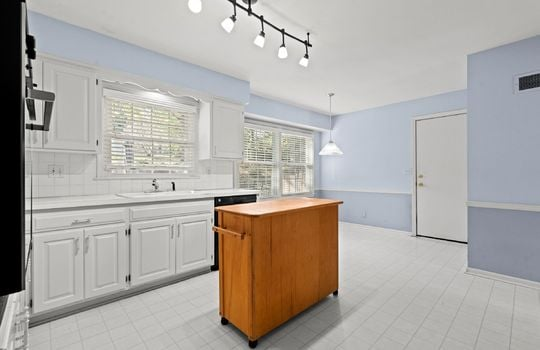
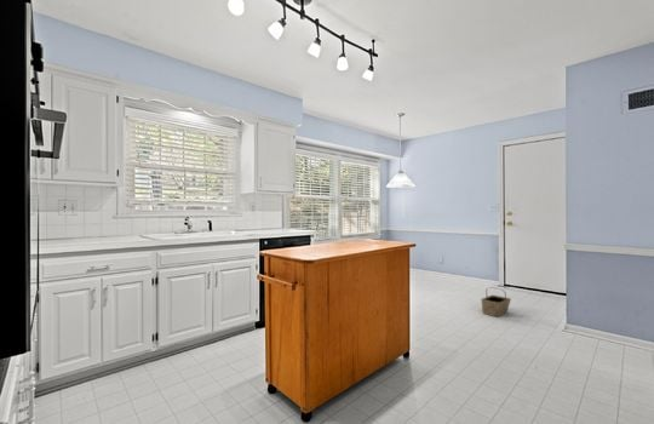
+ basket (495, 300)
